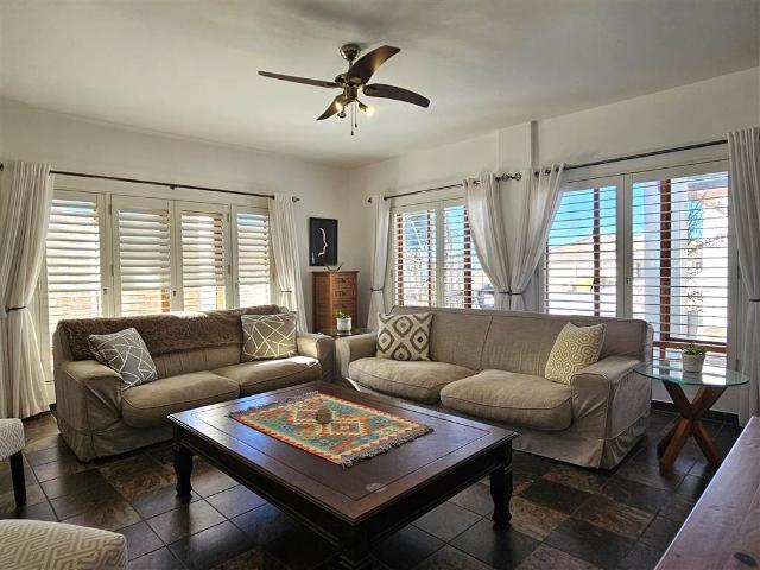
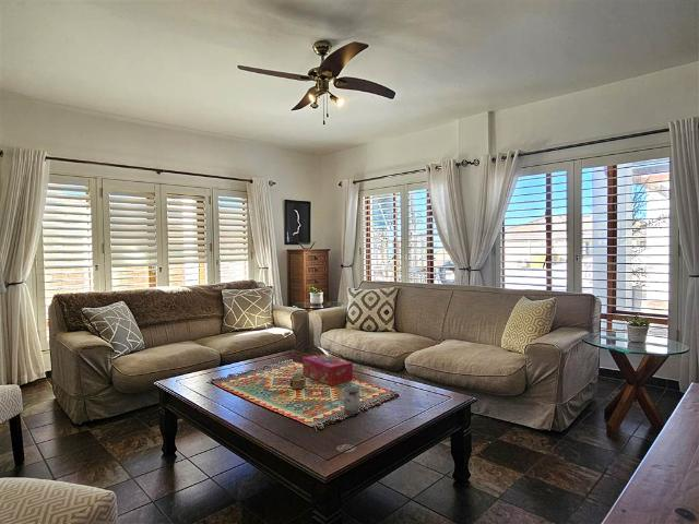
+ cup (354, 401)
+ tissue box (327, 368)
